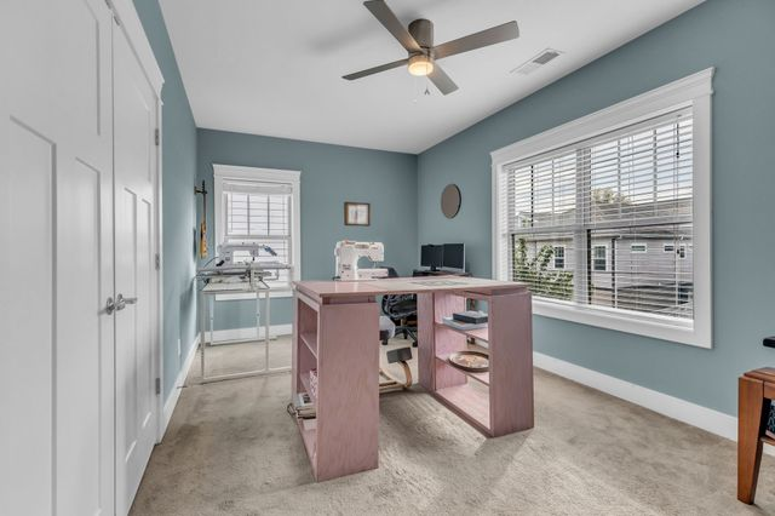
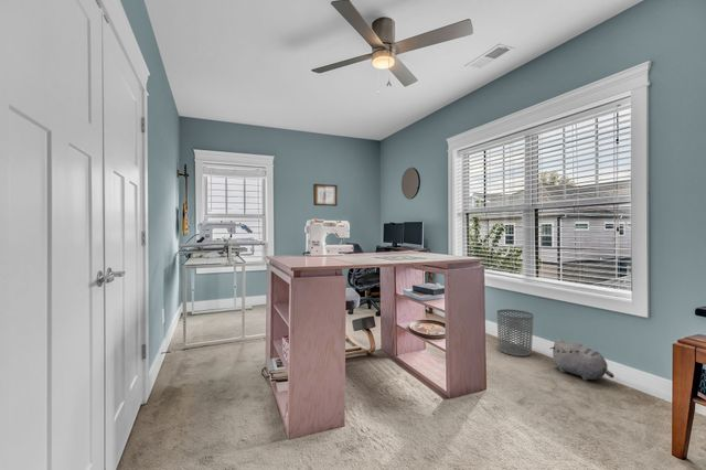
+ waste bin (514, 332)
+ plush toy (584, 360)
